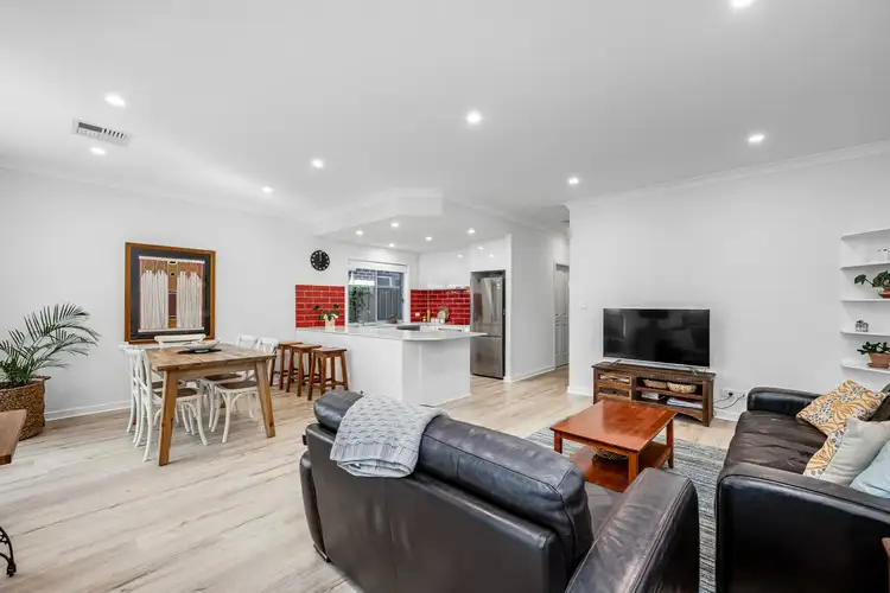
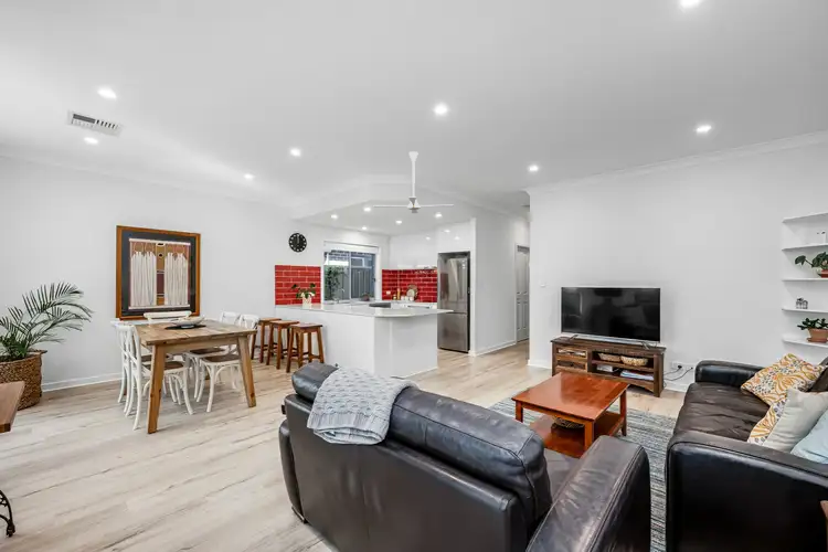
+ ceiling fan (413, 181)
